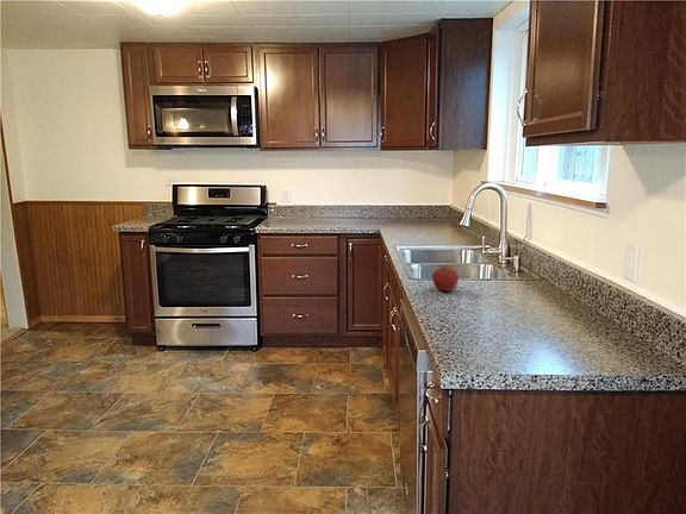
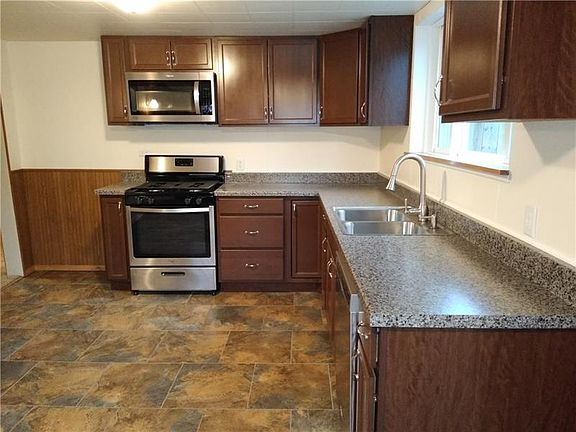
- apple (444, 277)
